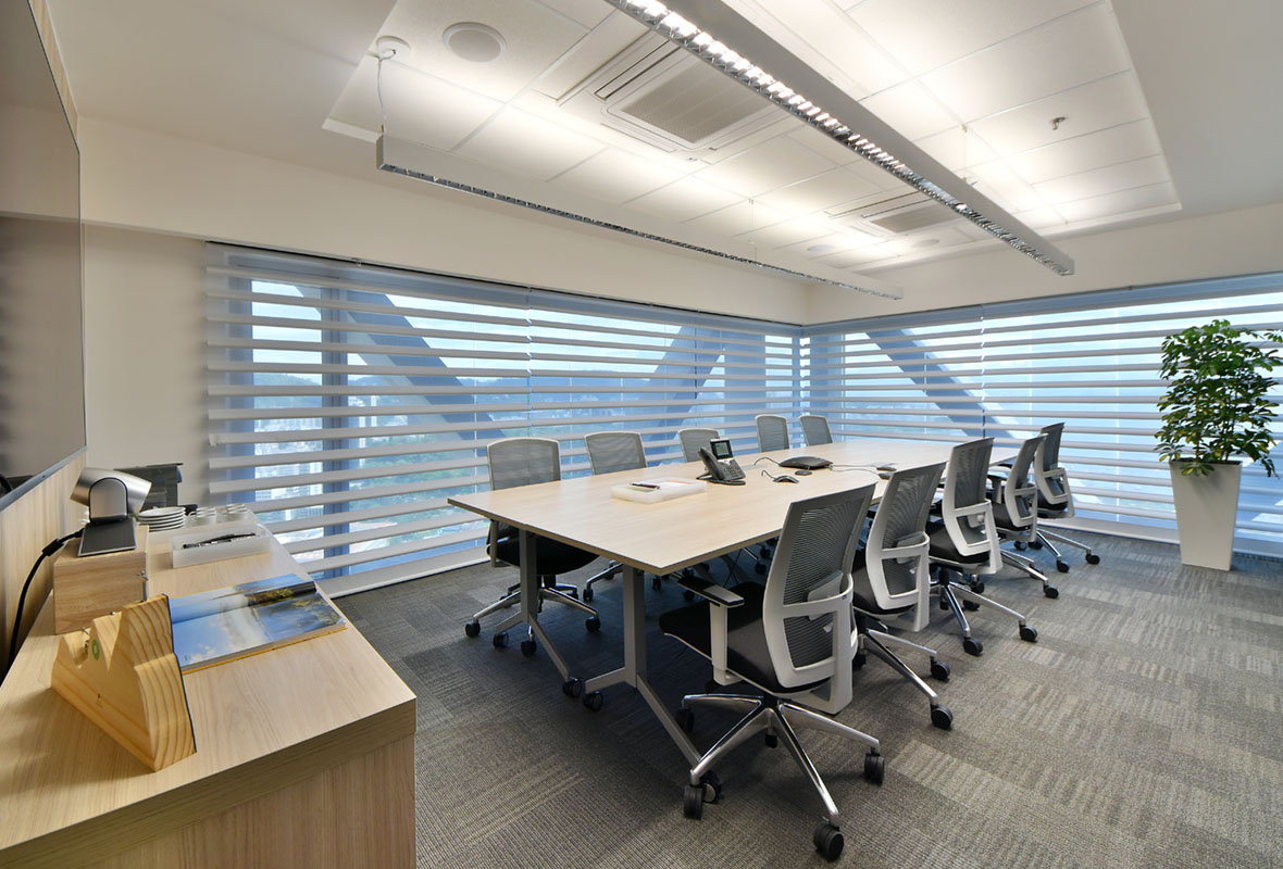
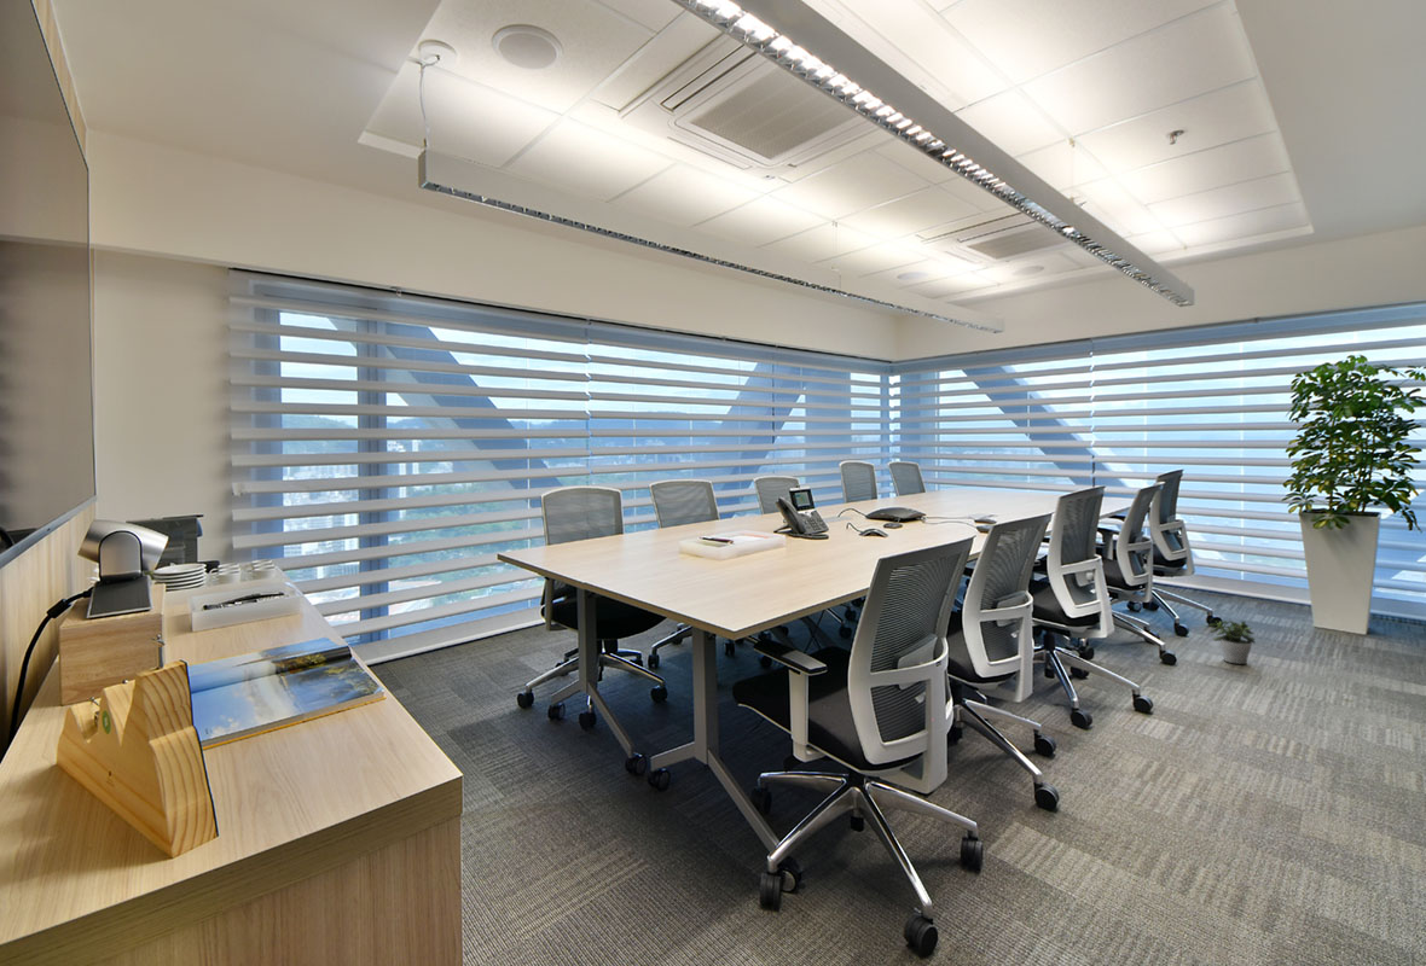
+ potted plant (1230, 639)
